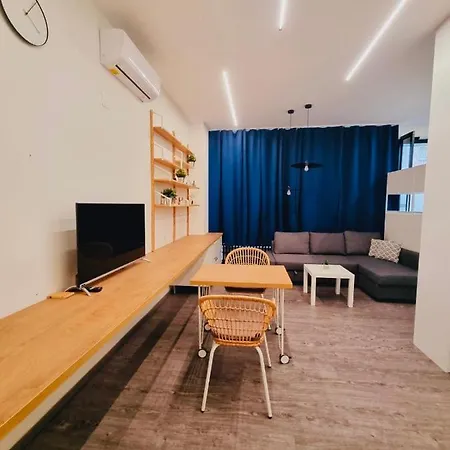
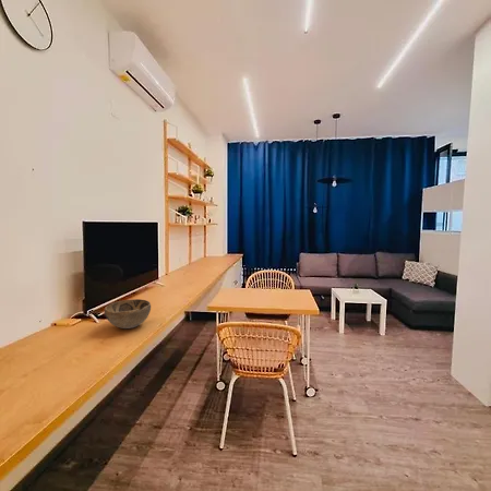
+ decorative bowl (128, 314)
